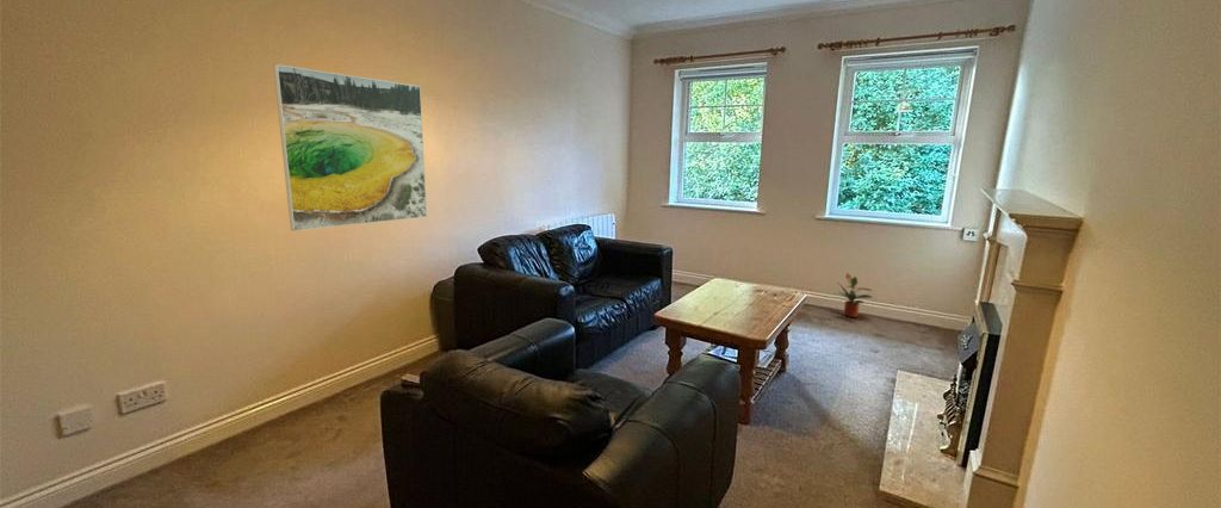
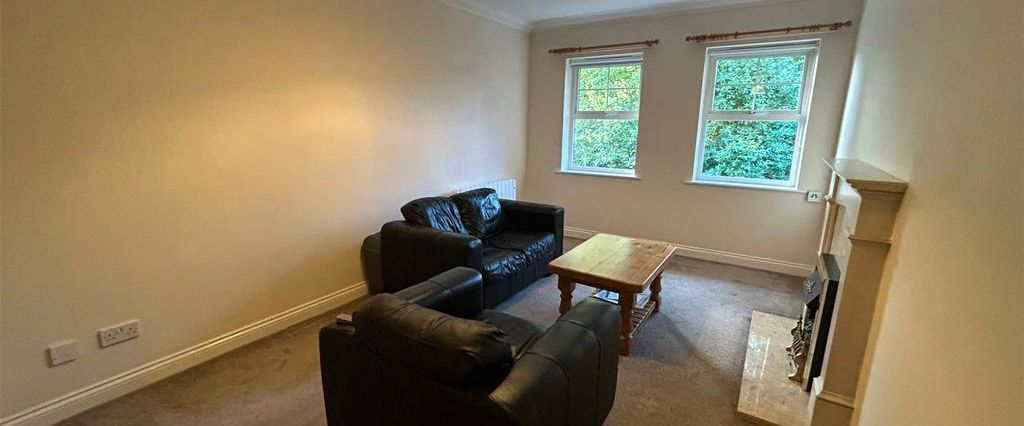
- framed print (361, 151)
- potted plant (853, 296)
